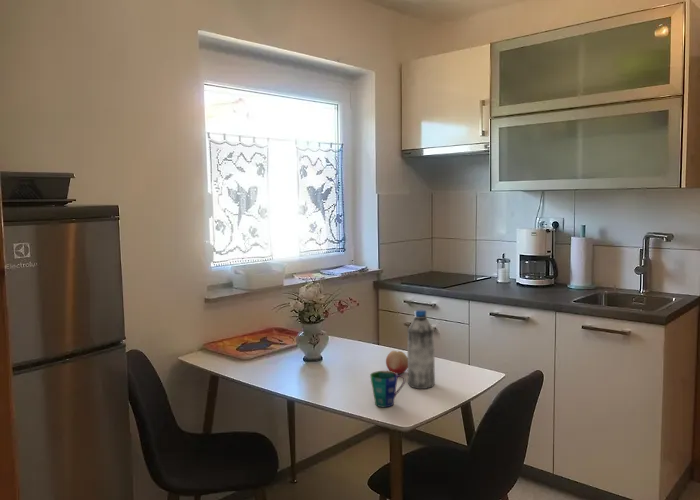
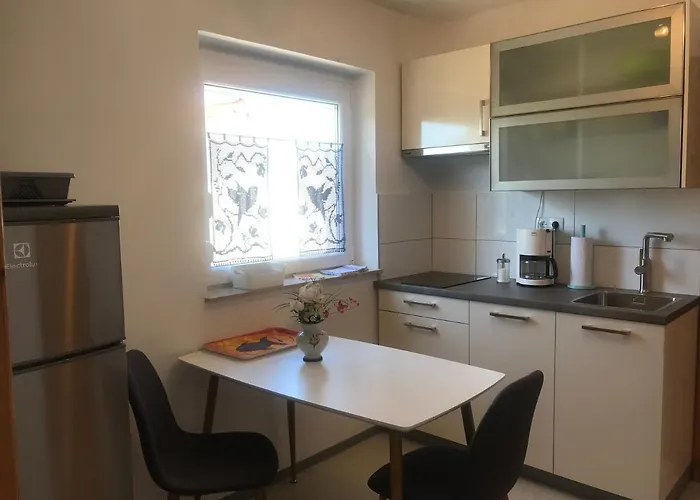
- water bottle (421, 347)
- cup (388, 389)
- fruit (397, 361)
